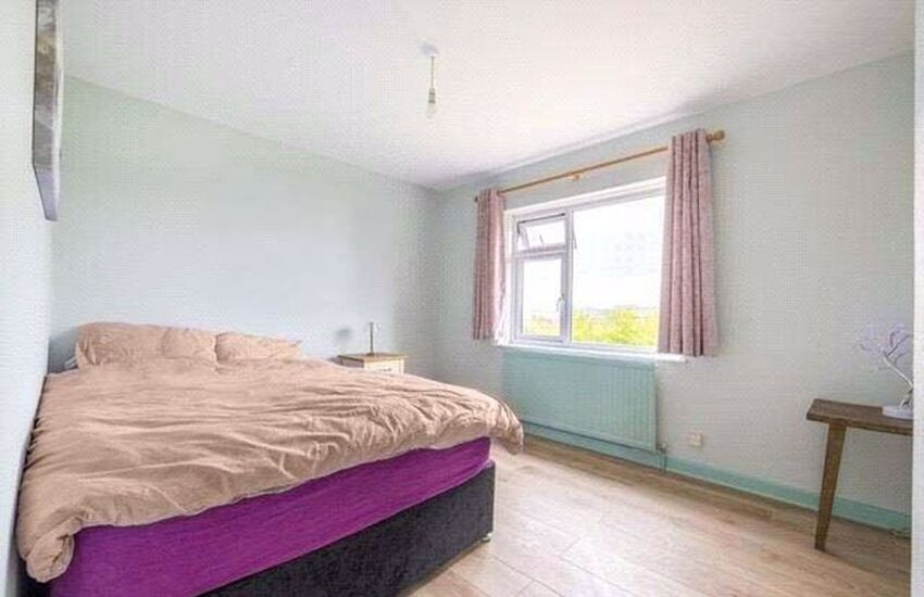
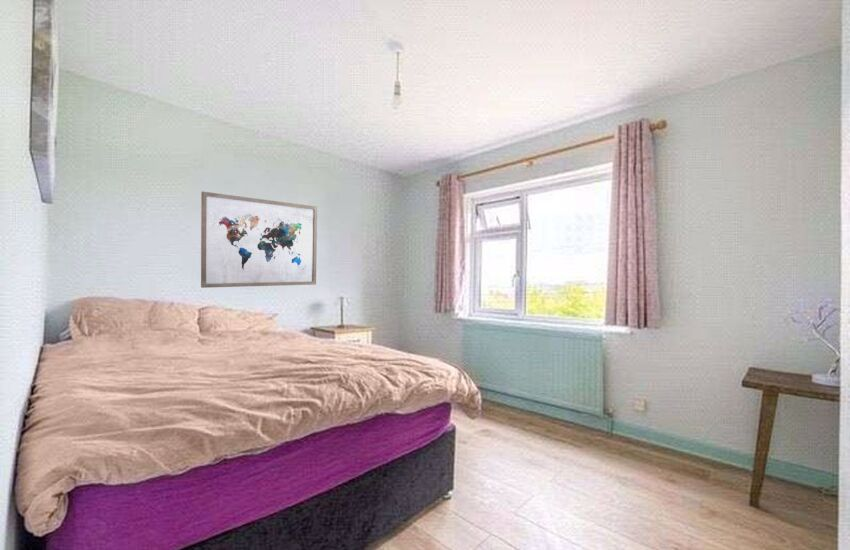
+ wall art (264, 243)
